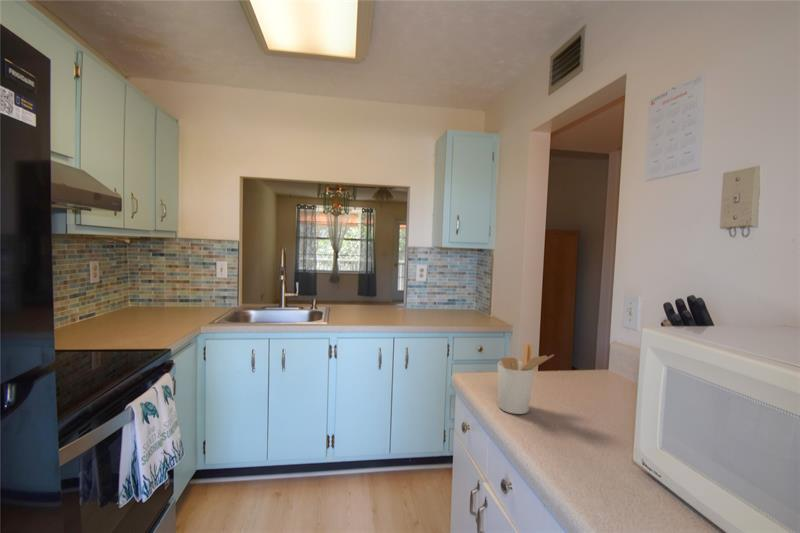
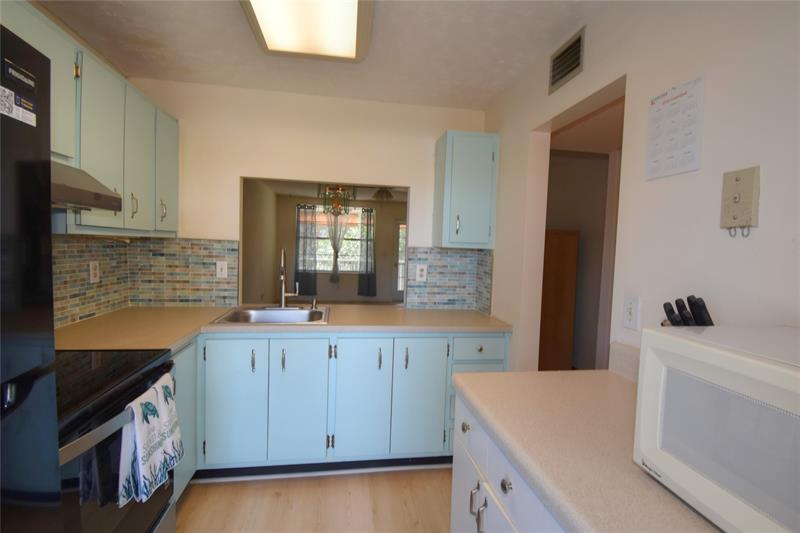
- utensil holder (523, 378)
